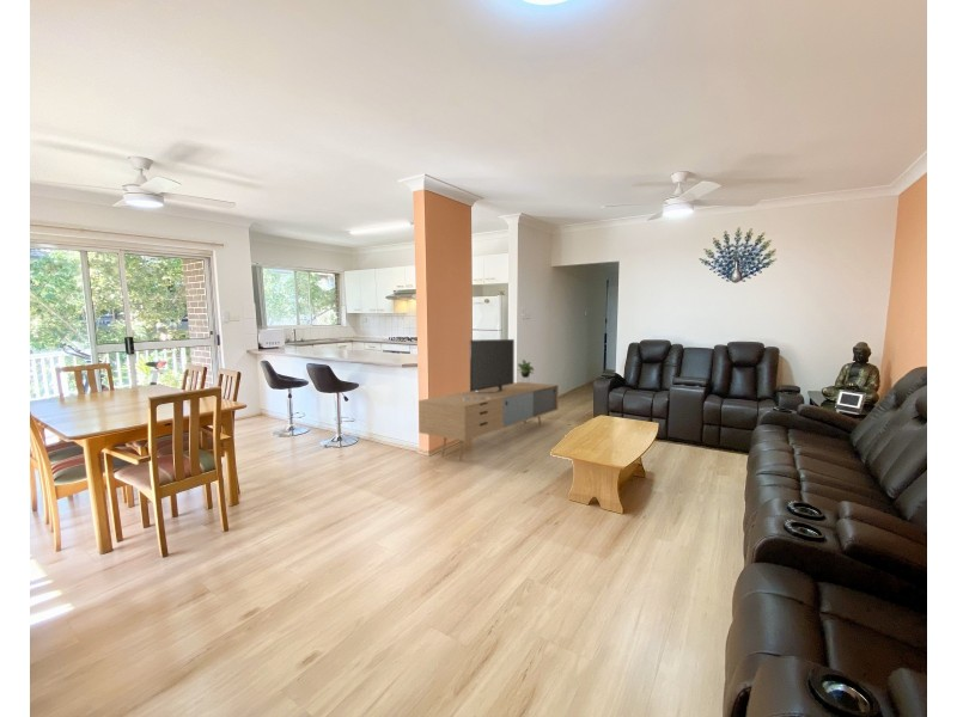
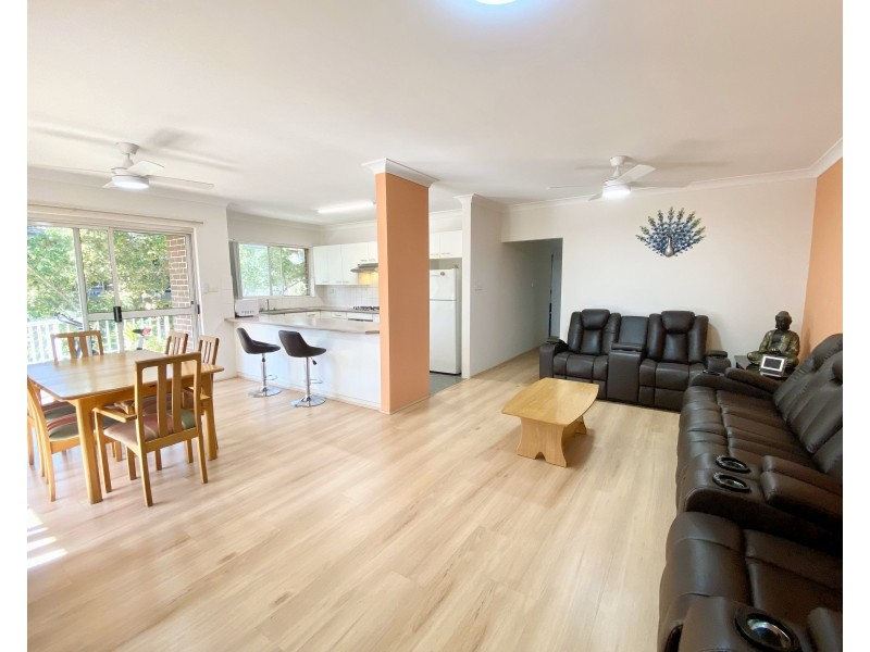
- media console (495, 390)
